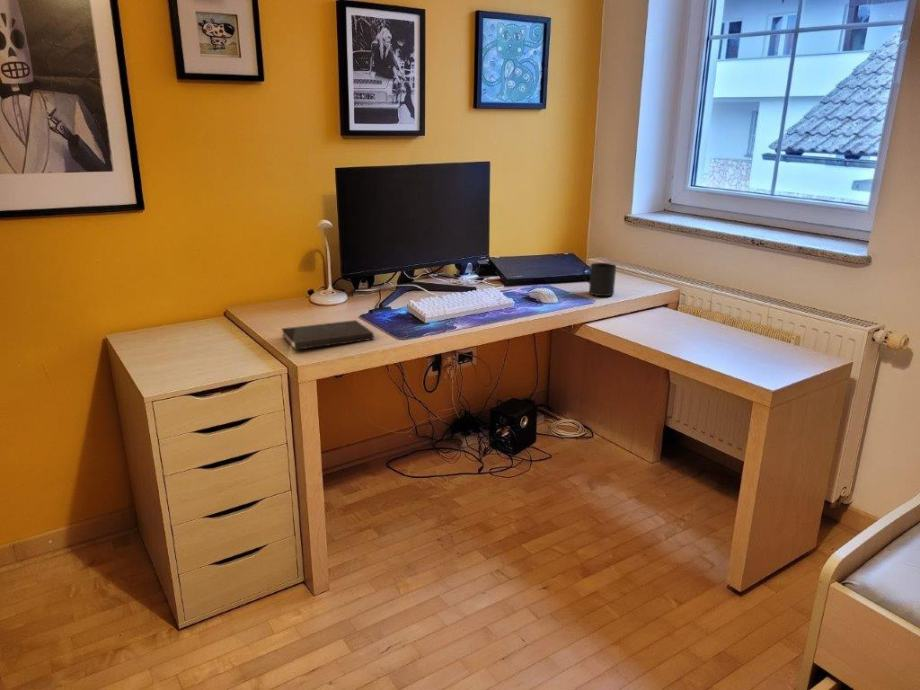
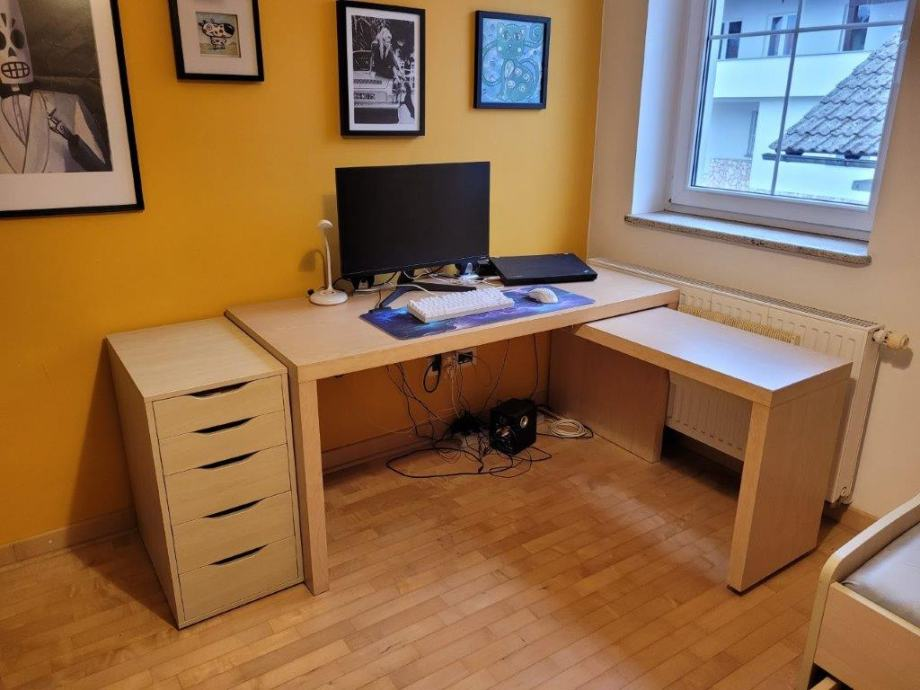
- hardcover book (327, 334)
- mug (598, 279)
